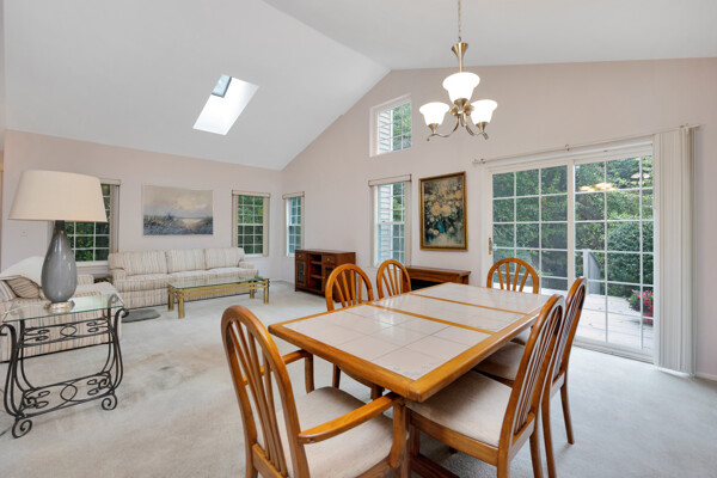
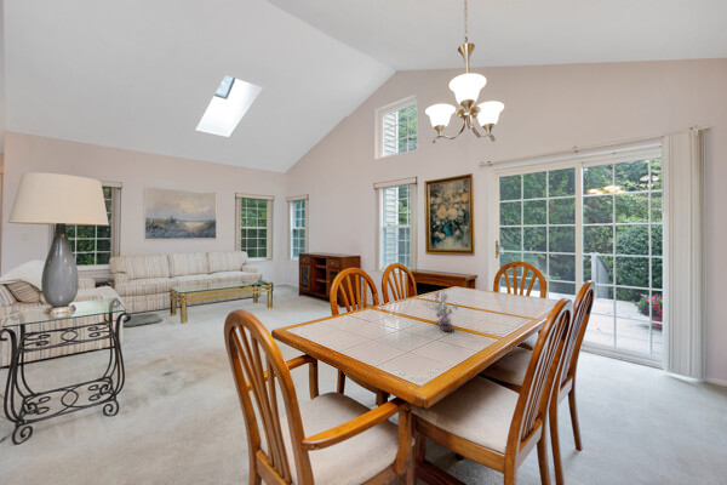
+ flower arrangement (424, 306)
